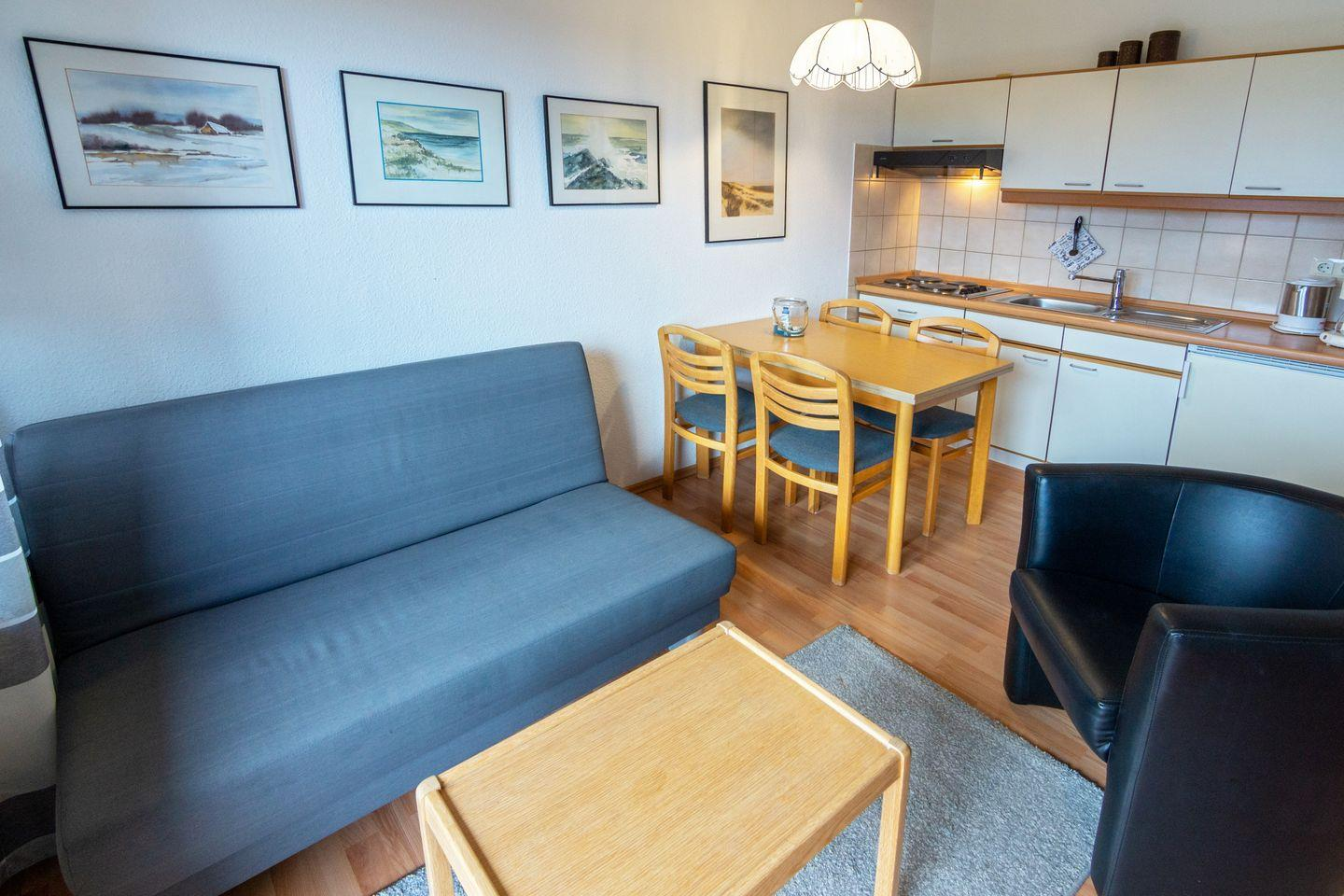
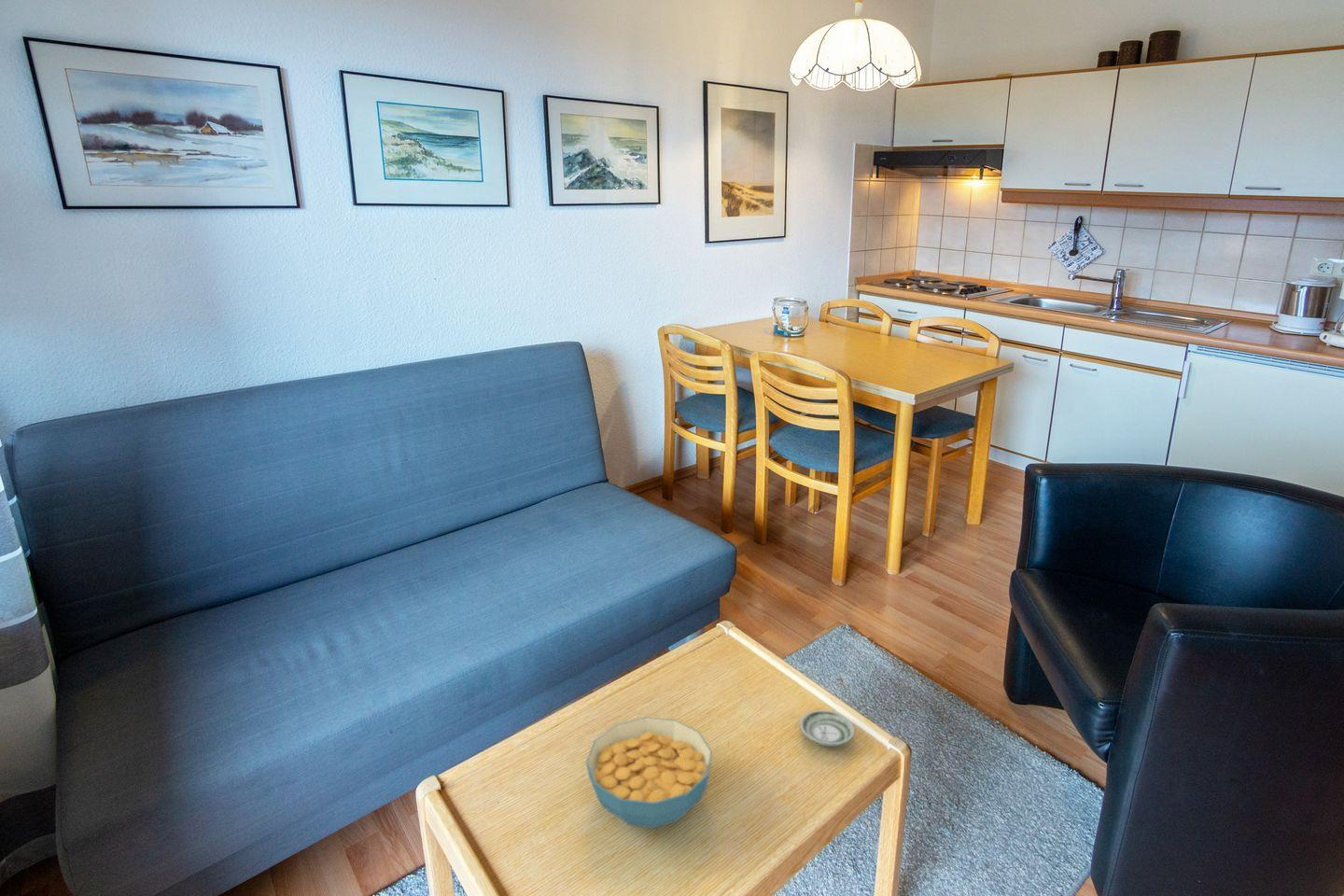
+ saucer (826, 731)
+ cereal bowl (650, 782)
